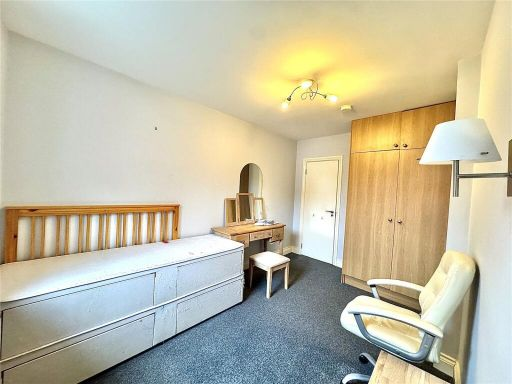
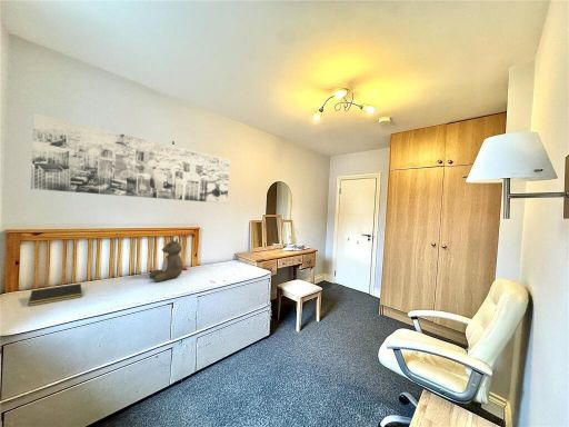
+ wall art (156, 170)
+ notepad (57, 294)
+ teddy bear (167, 258)
